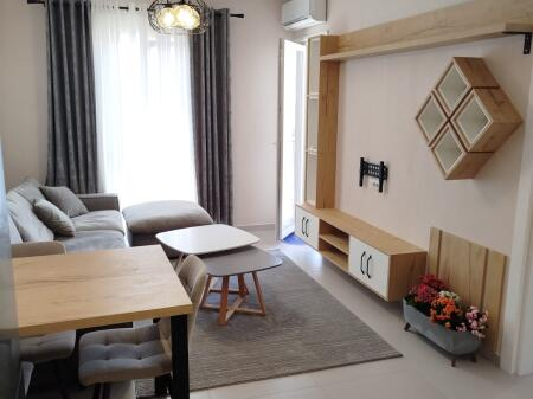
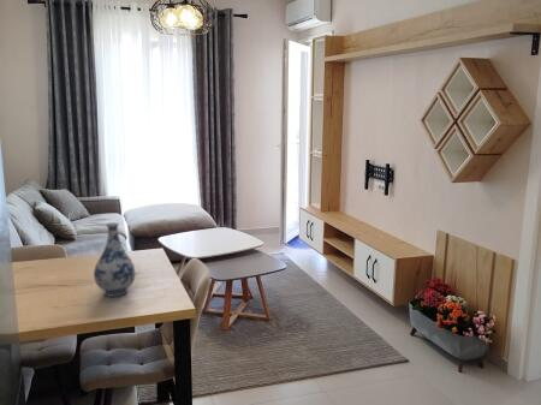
+ vase (114, 258)
